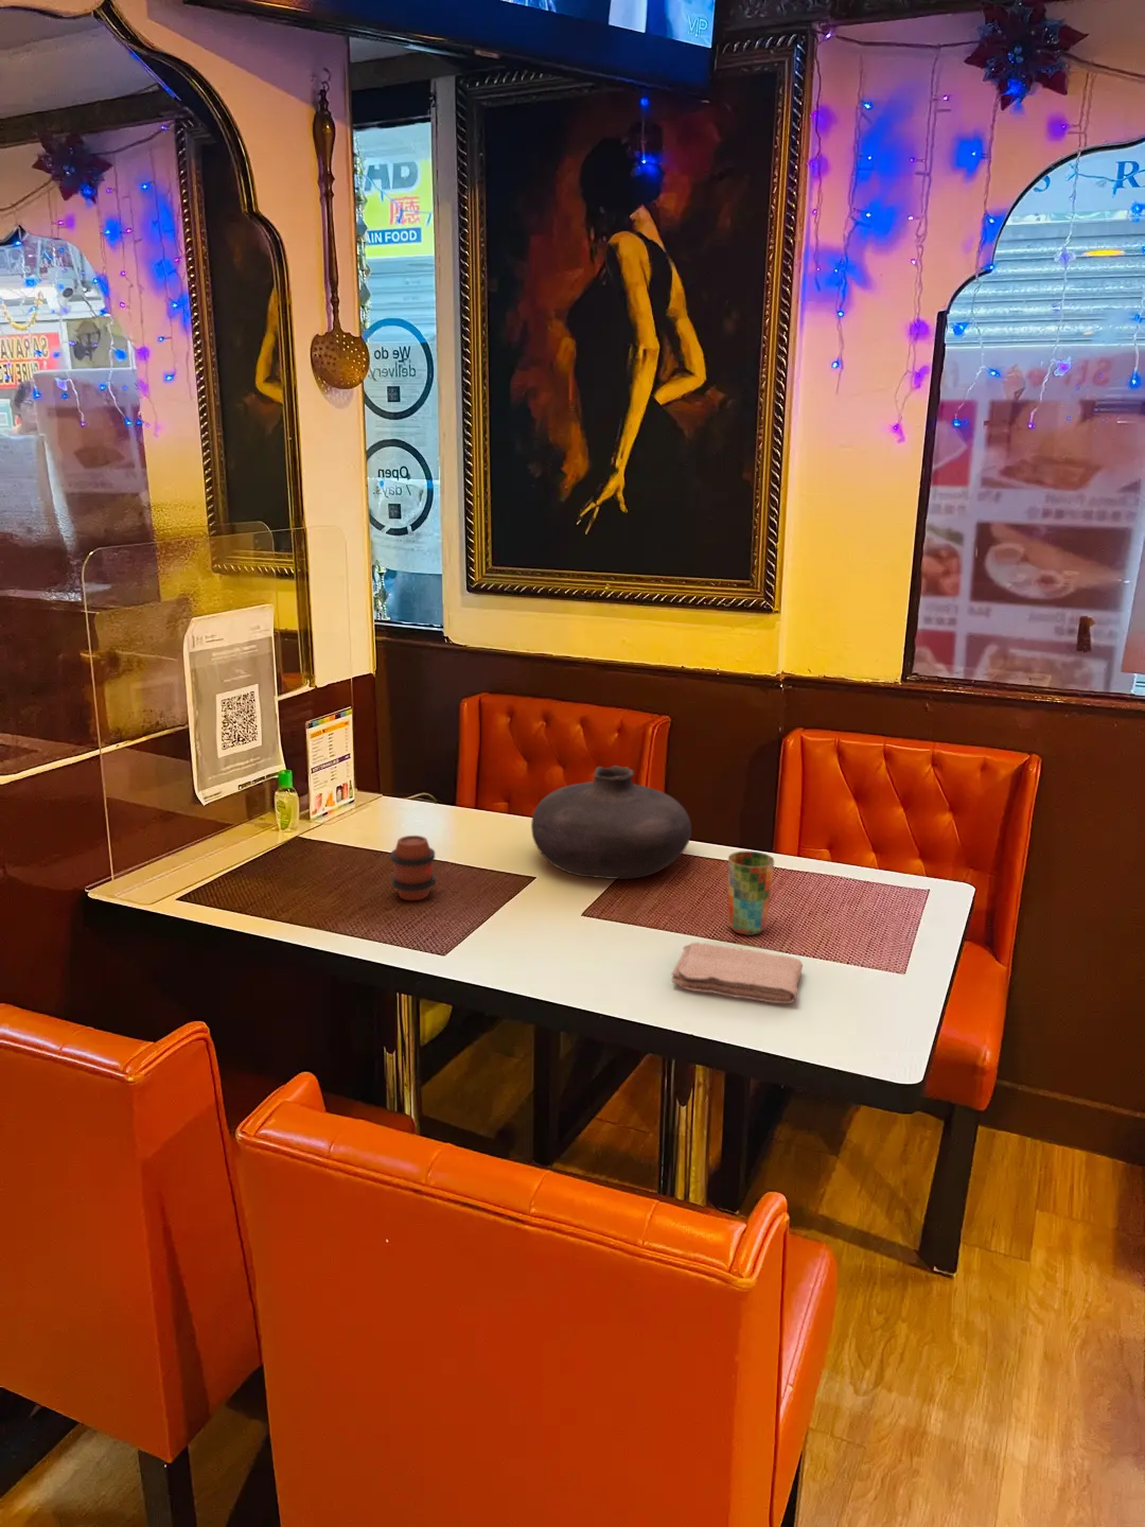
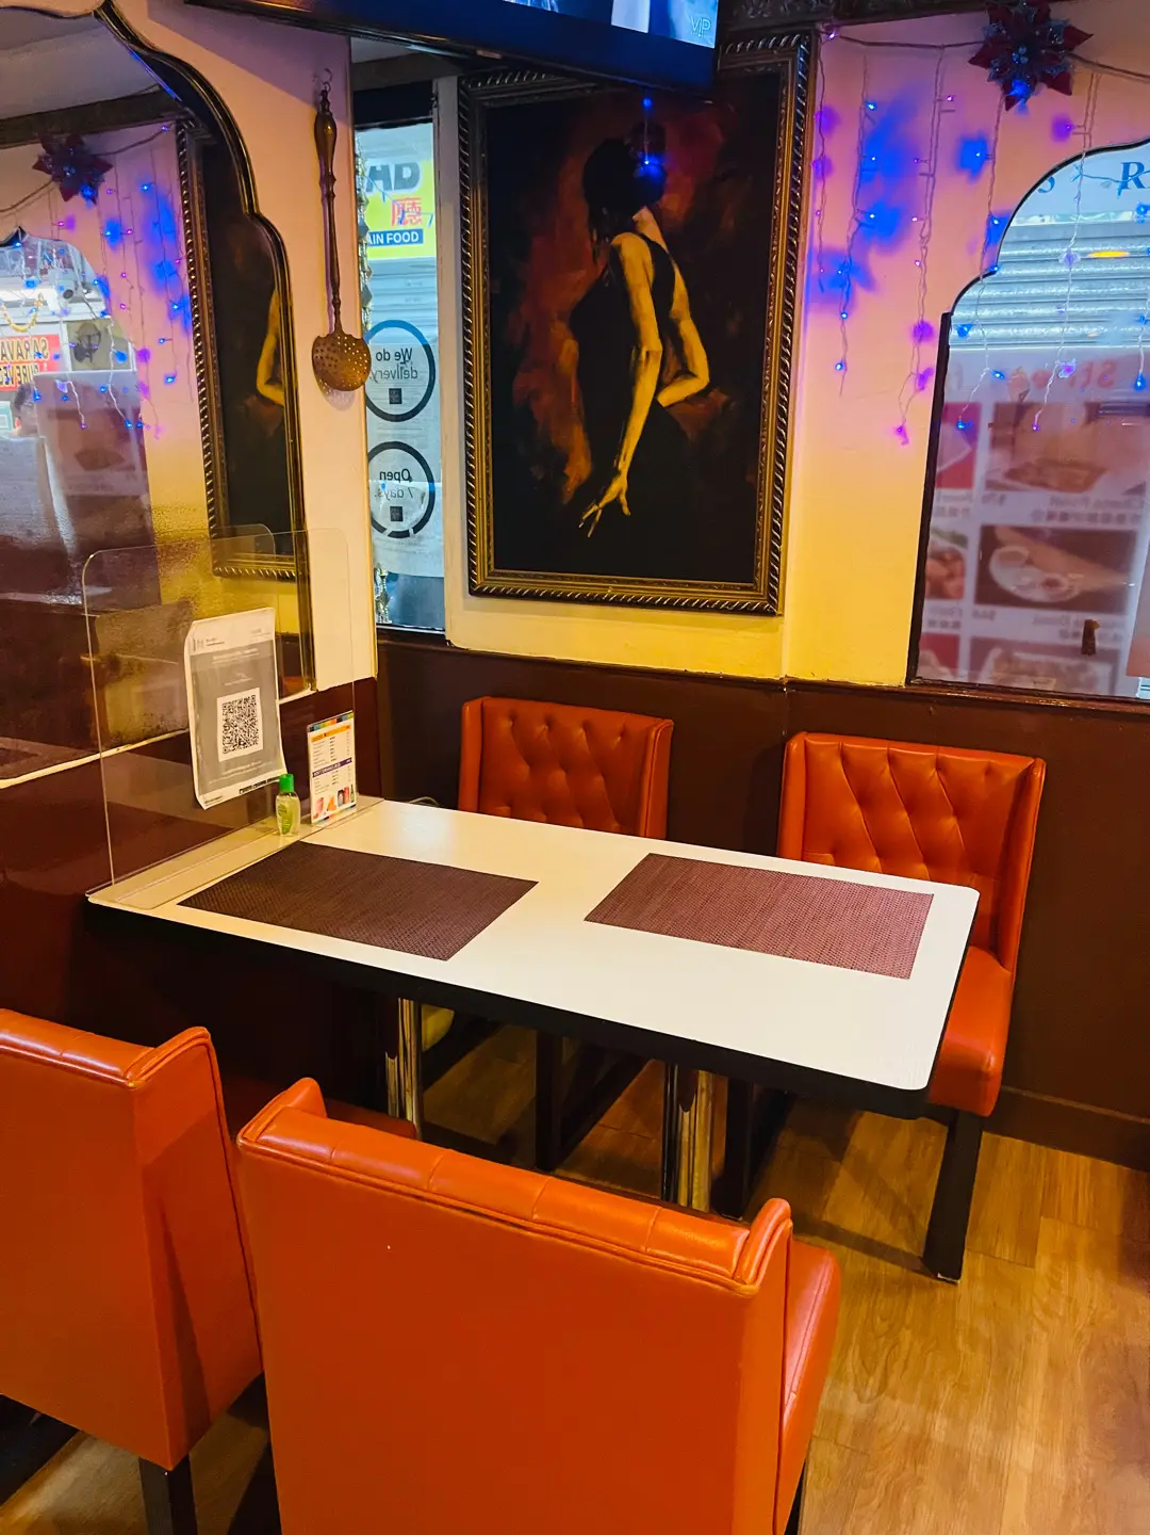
- vase (611, 814)
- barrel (413, 867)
- cup (748, 893)
- washcloth (738, 970)
